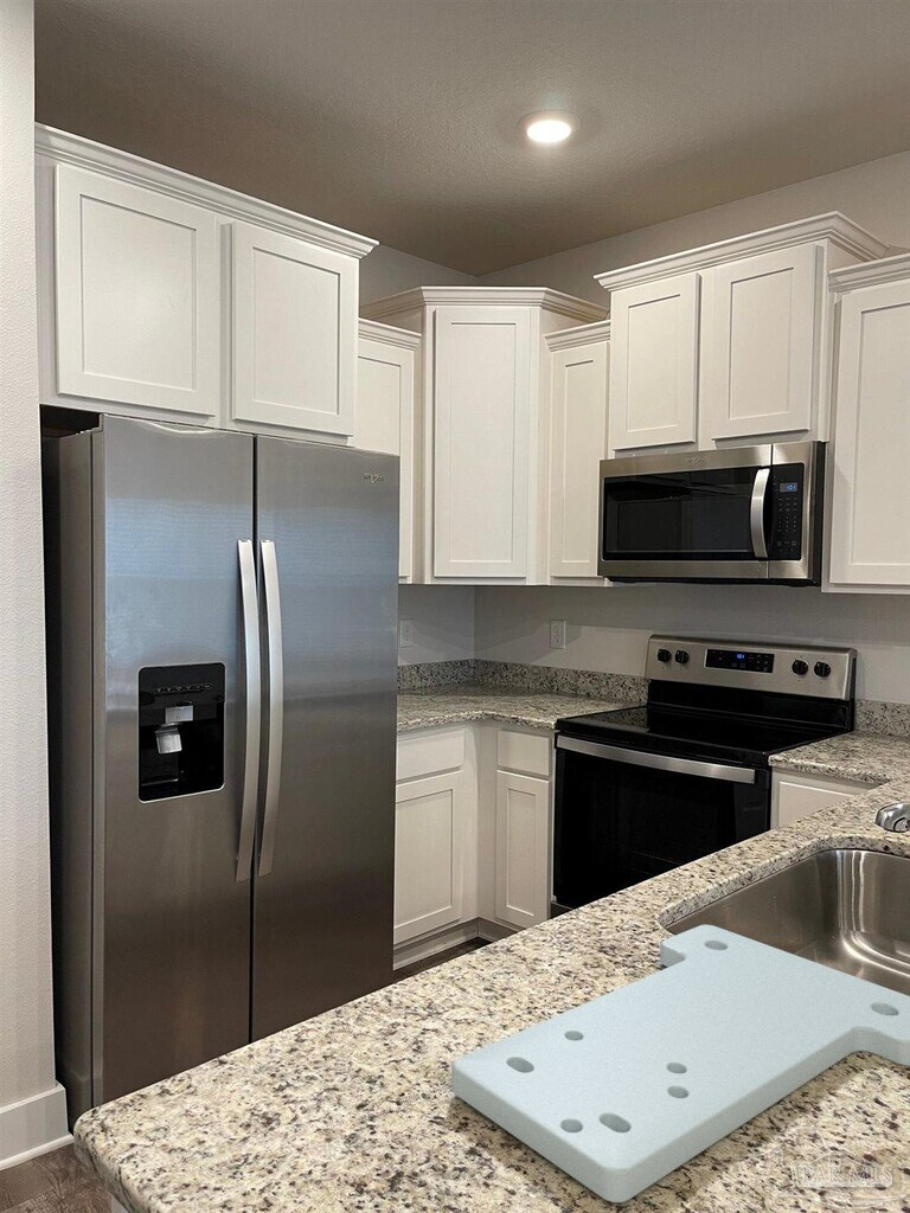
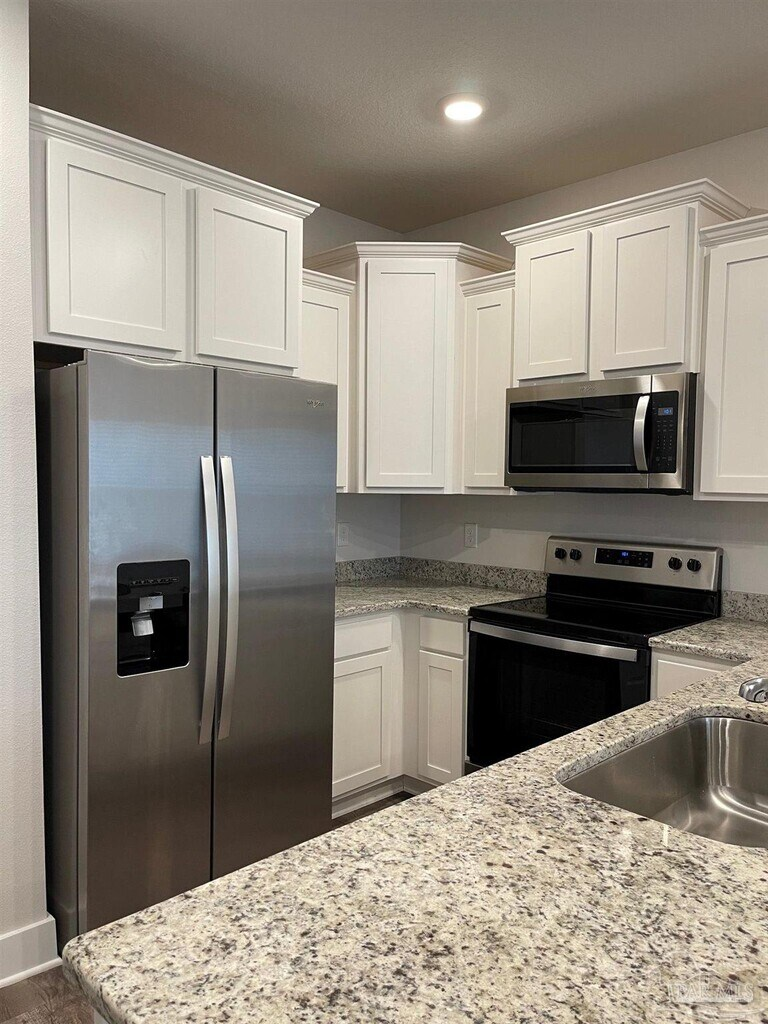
- cutting board (693, 1038)
